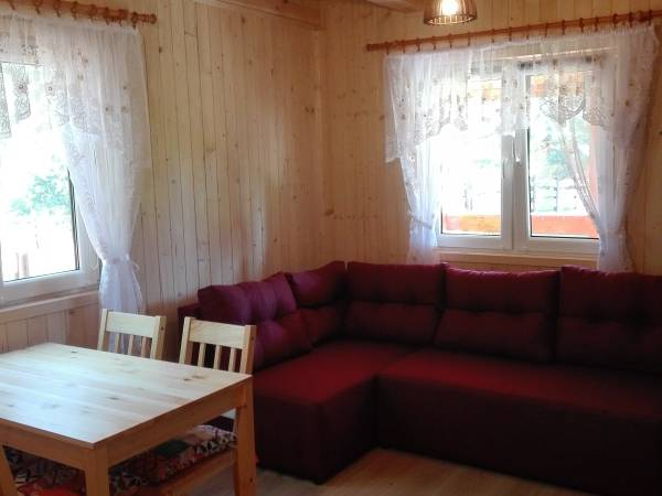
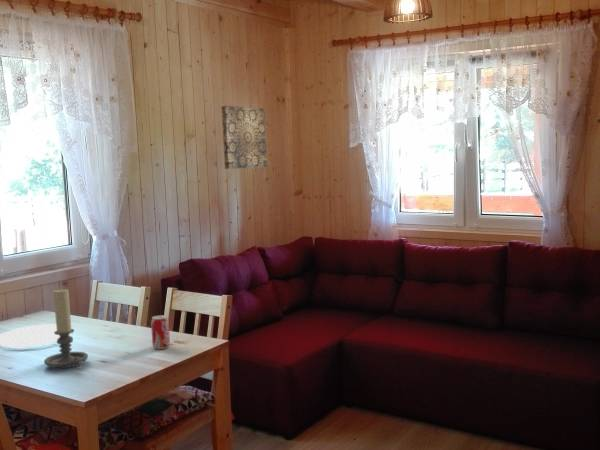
+ candle holder (65, 327)
+ plate (35, 335)
+ wall art (245, 137)
+ beverage can (160, 331)
